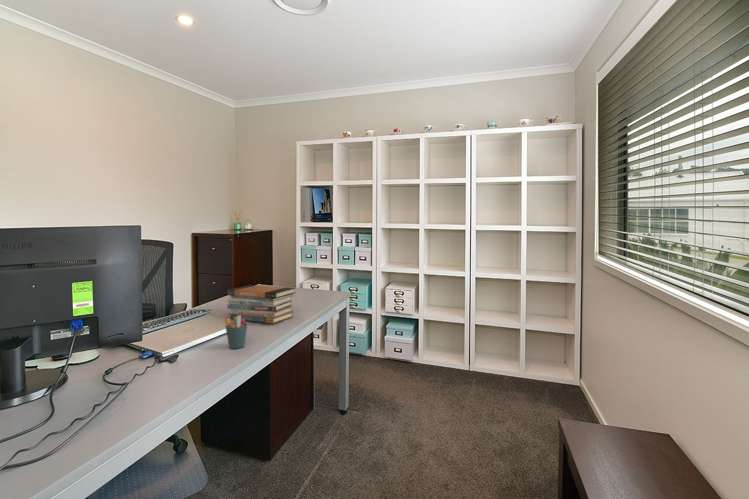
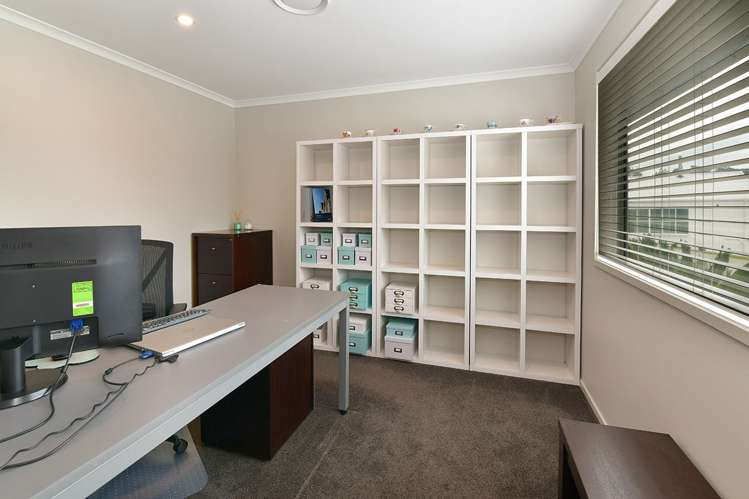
- pen holder (236, 330)
- book stack (261, 303)
